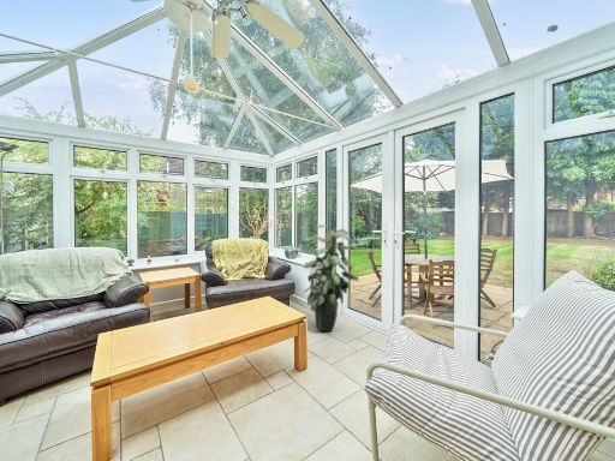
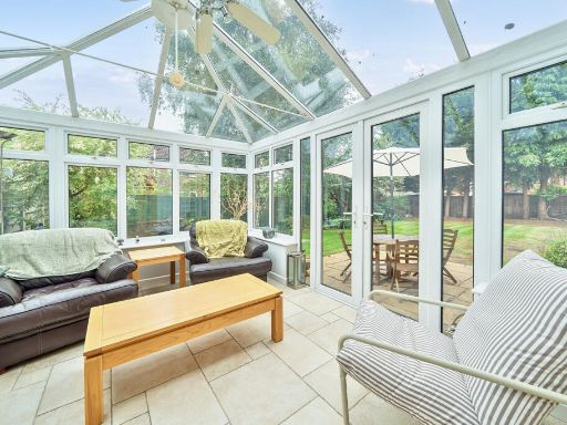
- indoor plant (327, 276)
